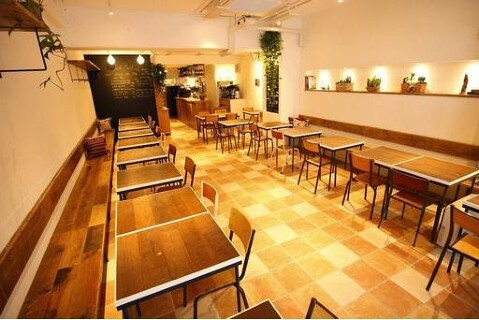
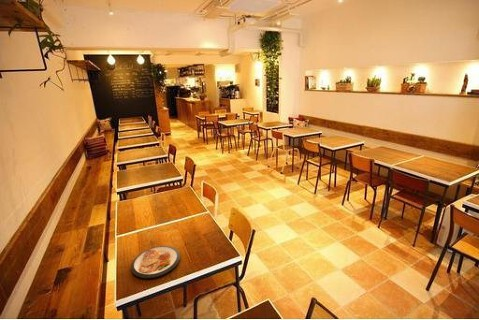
+ dish (156, 259)
